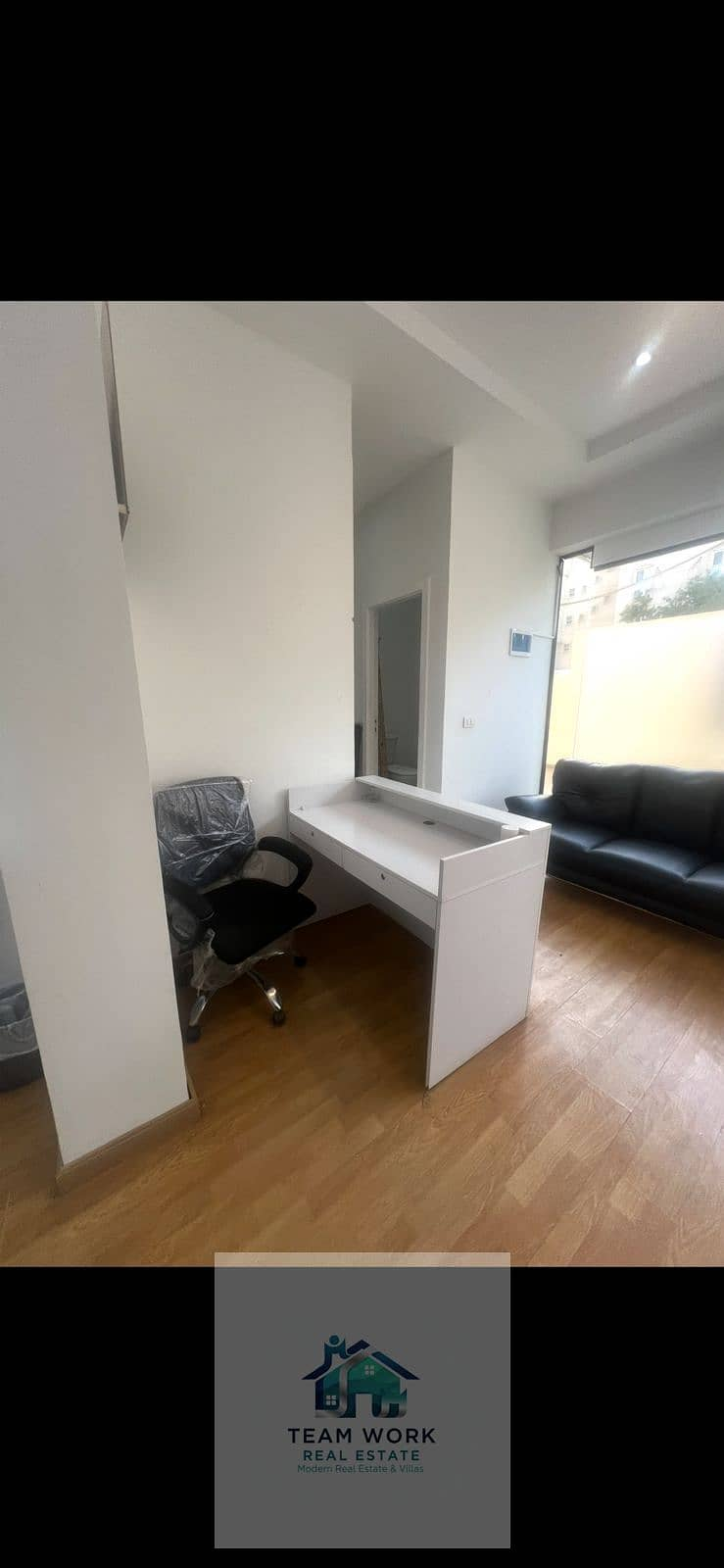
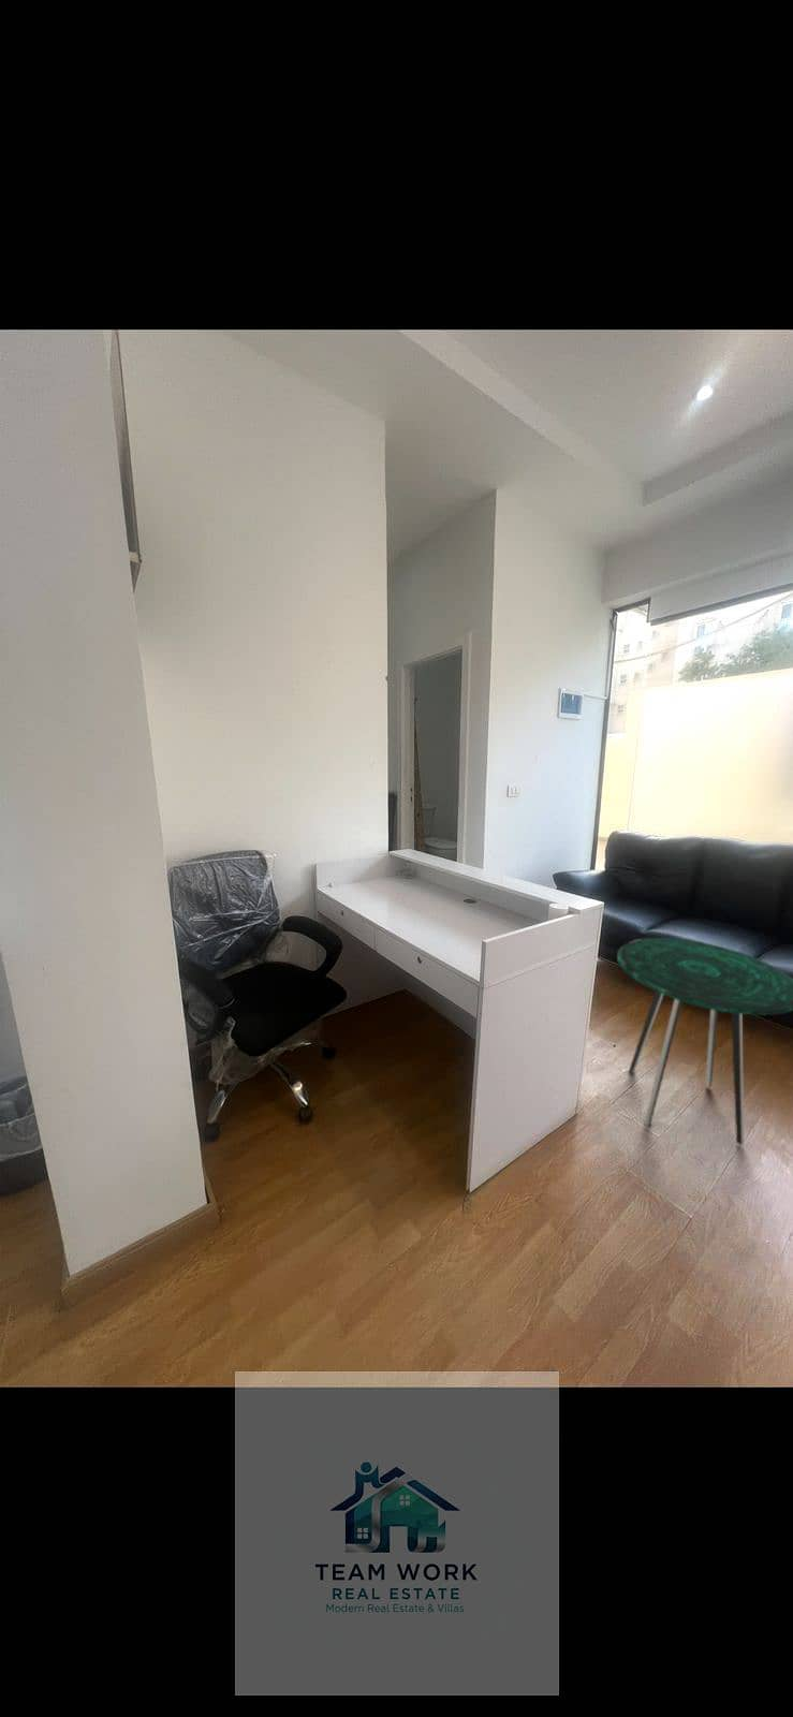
+ side table (673, 1036)
